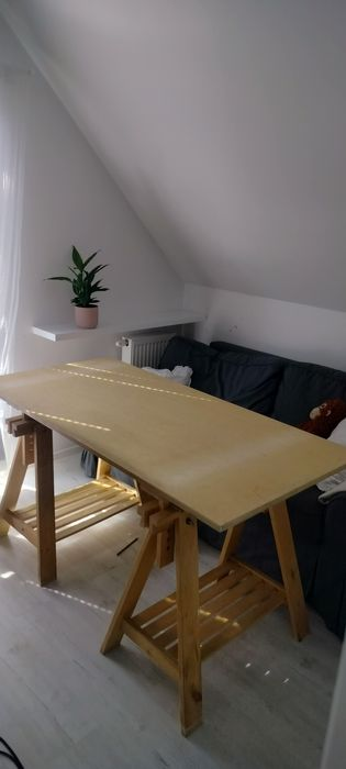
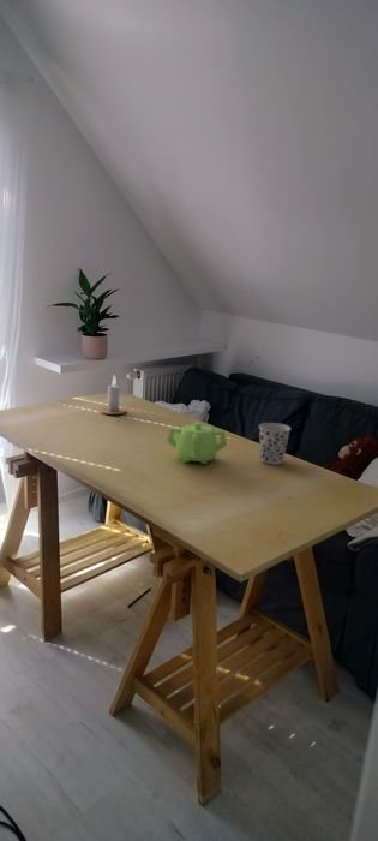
+ candle (113, 393)
+ cup (272, 443)
+ teapot (197, 440)
